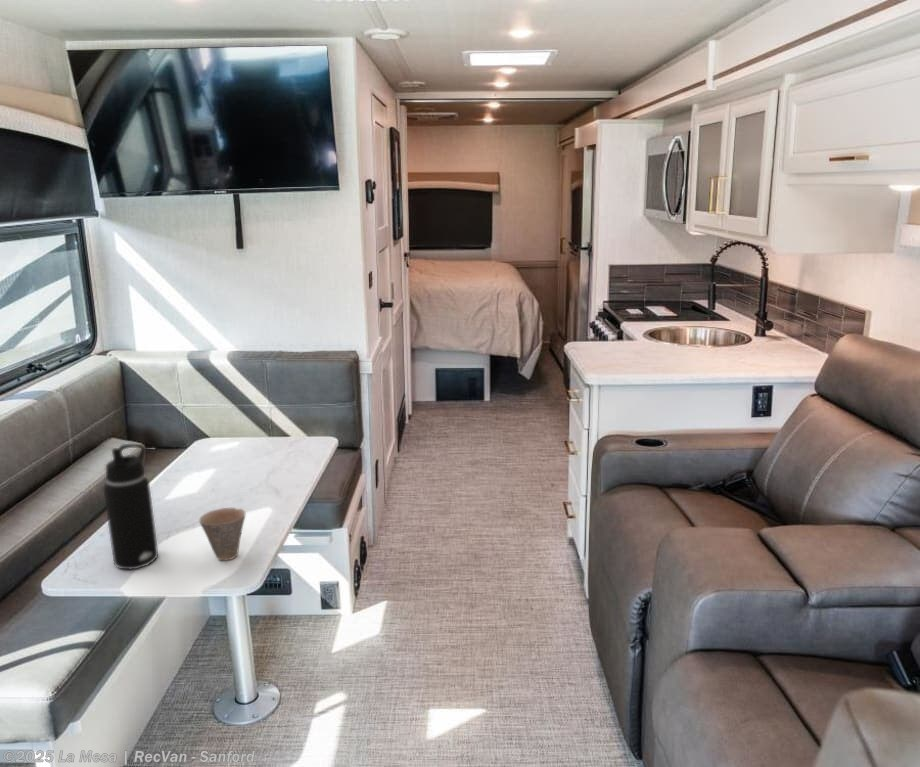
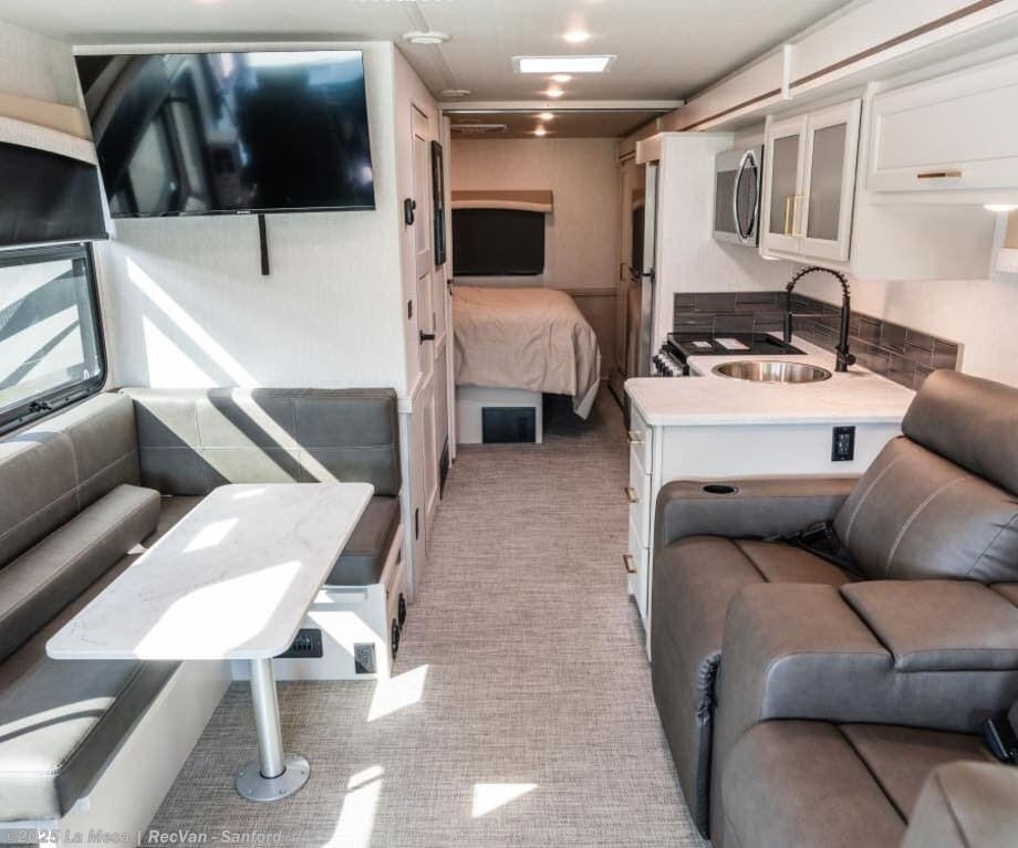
- water bottle (130, 500)
- cup (224, 535)
